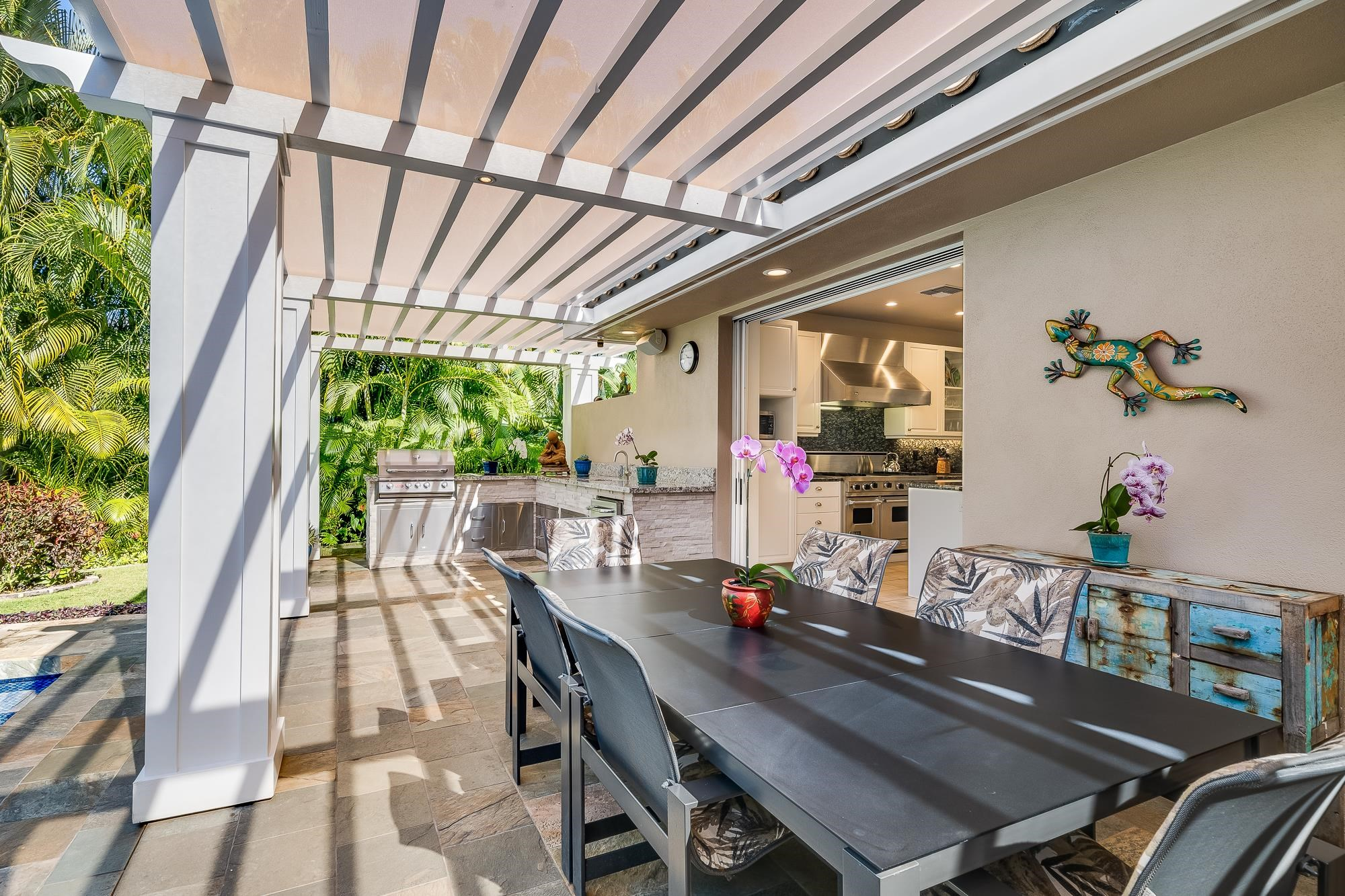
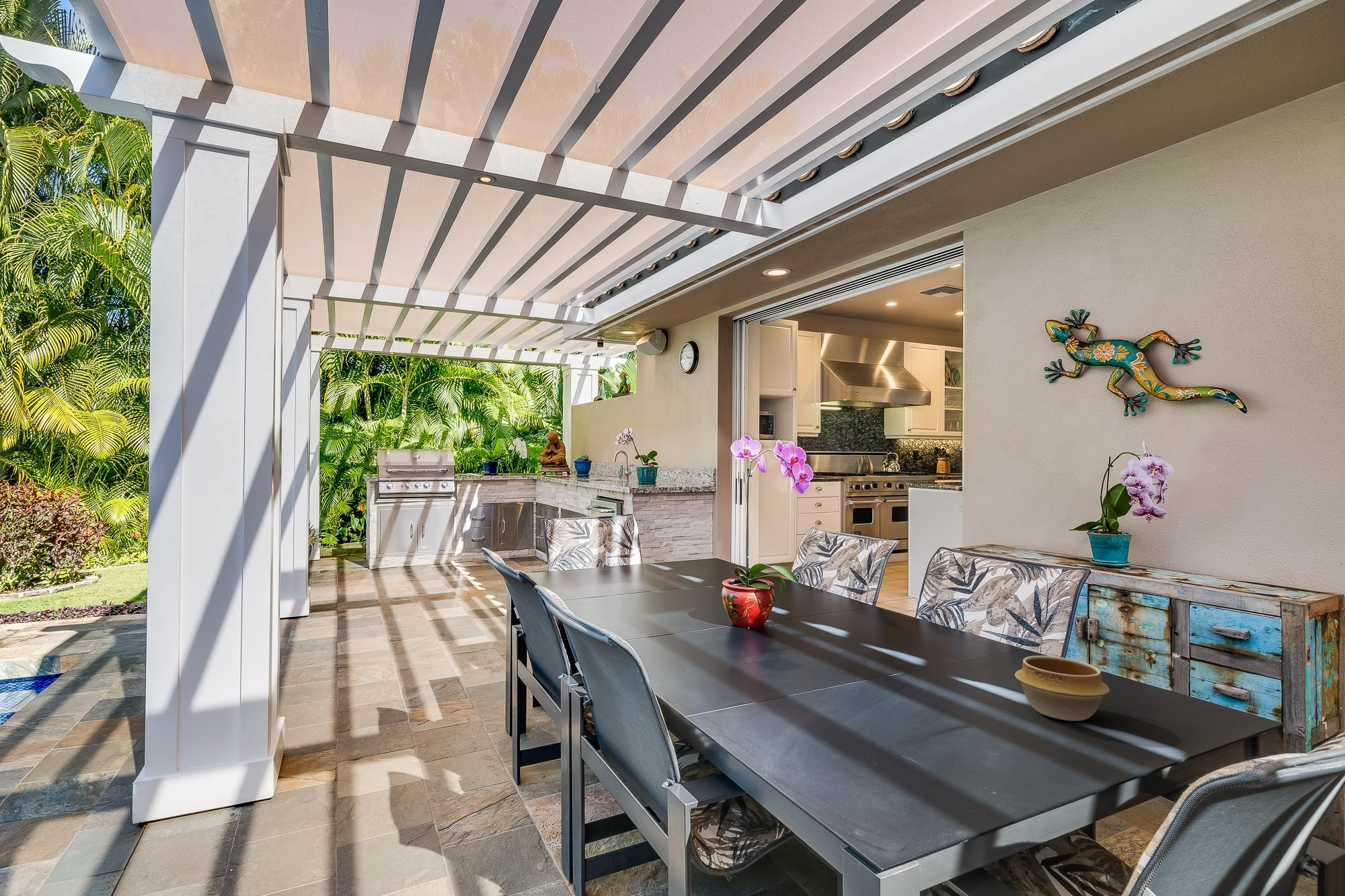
+ bowl (1061, 688)
